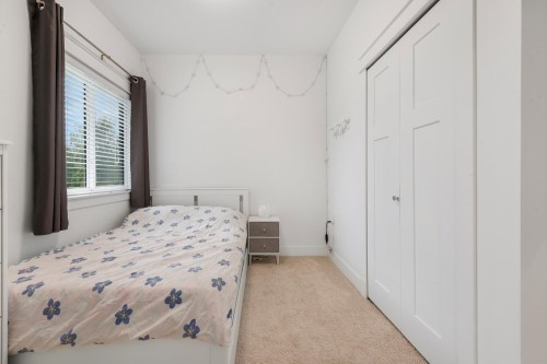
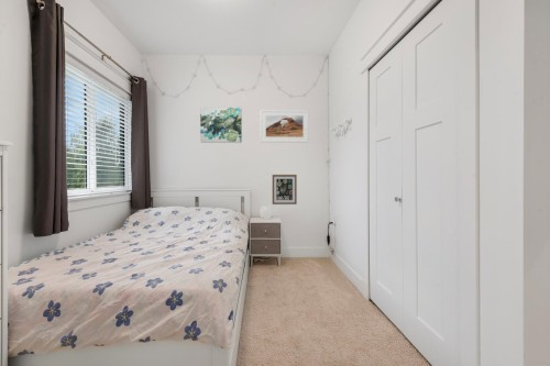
+ wall art (221, 124)
+ wall art (284, 189)
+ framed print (284, 125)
